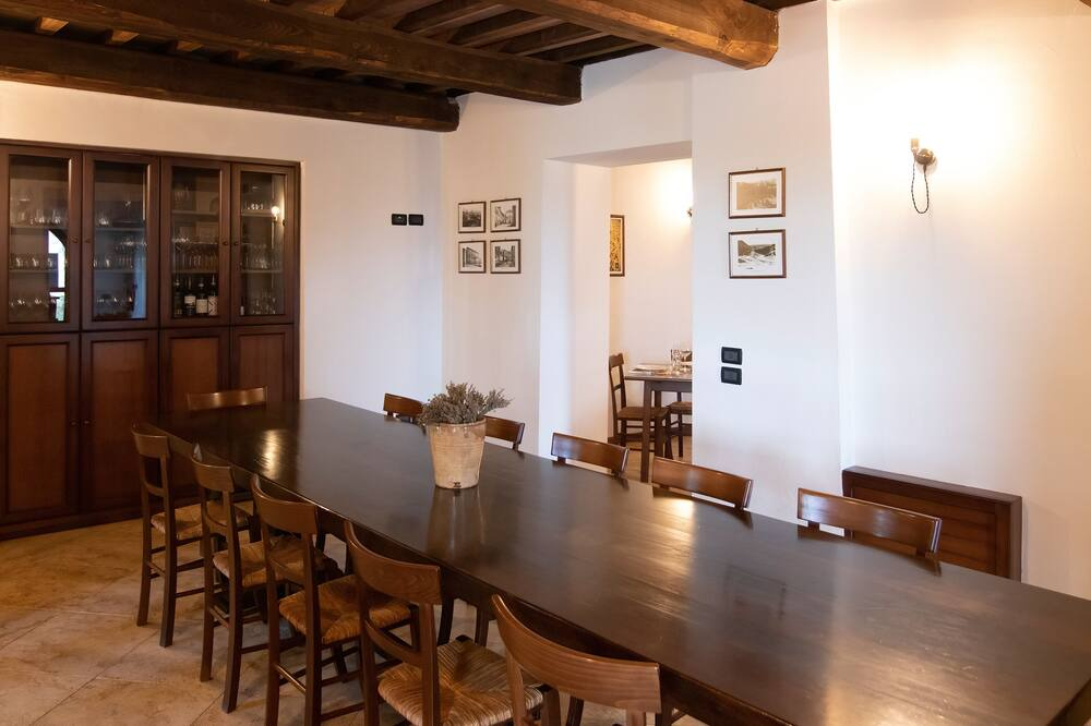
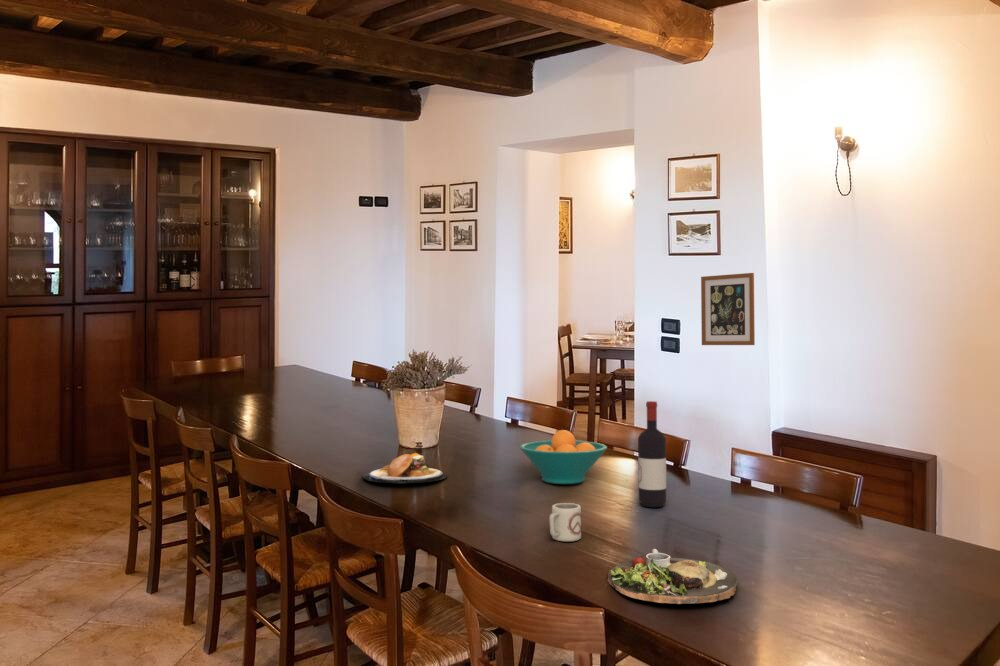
+ wine bottle (652, 453)
+ fruit bowl (563, 455)
+ plate (405, 464)
+ cup (563, 522)
+ wall art (727, 309)
+ dinner plate (671, 568)
